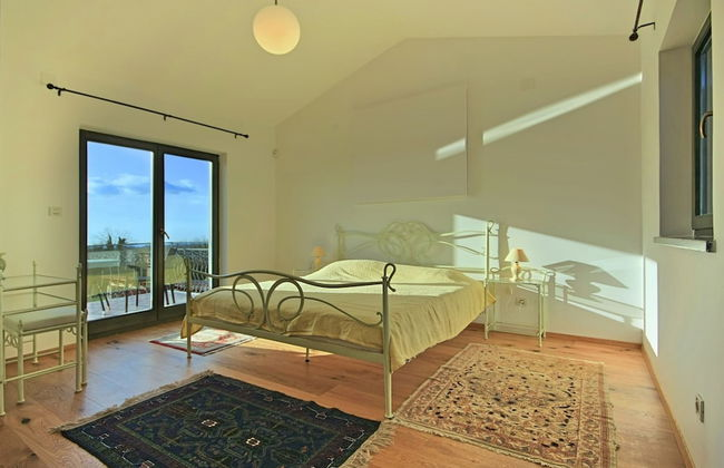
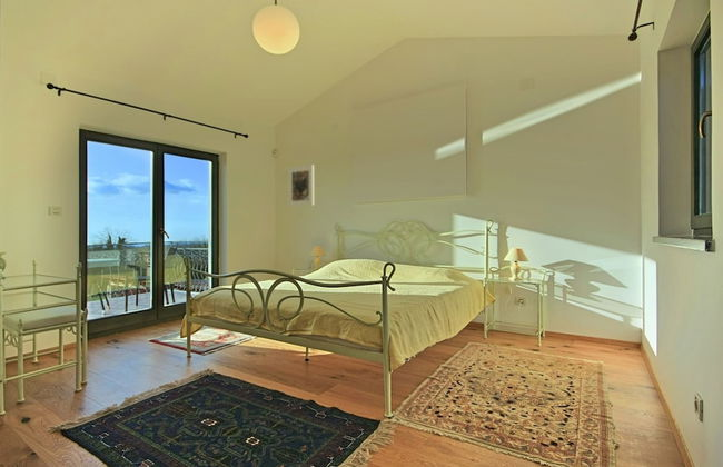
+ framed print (300, 186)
